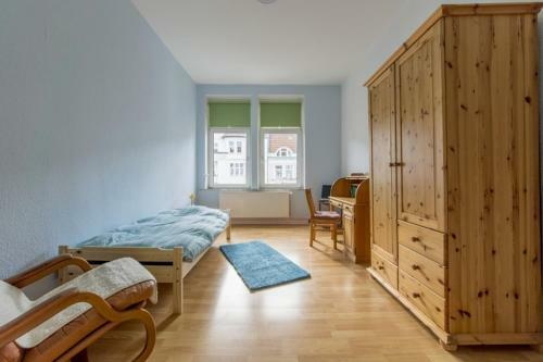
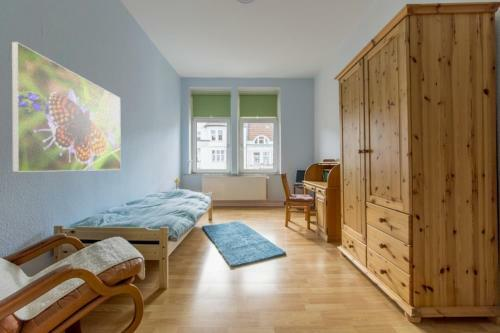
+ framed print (81, 124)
